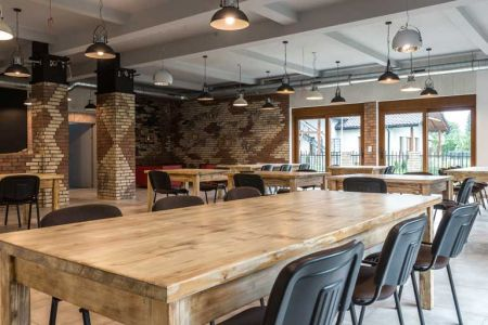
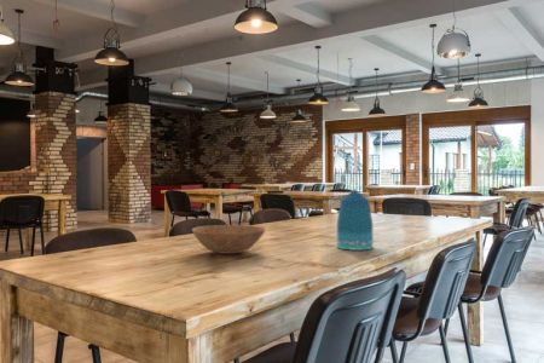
+ bowl (228, 240)
+ vase (354, 218)
